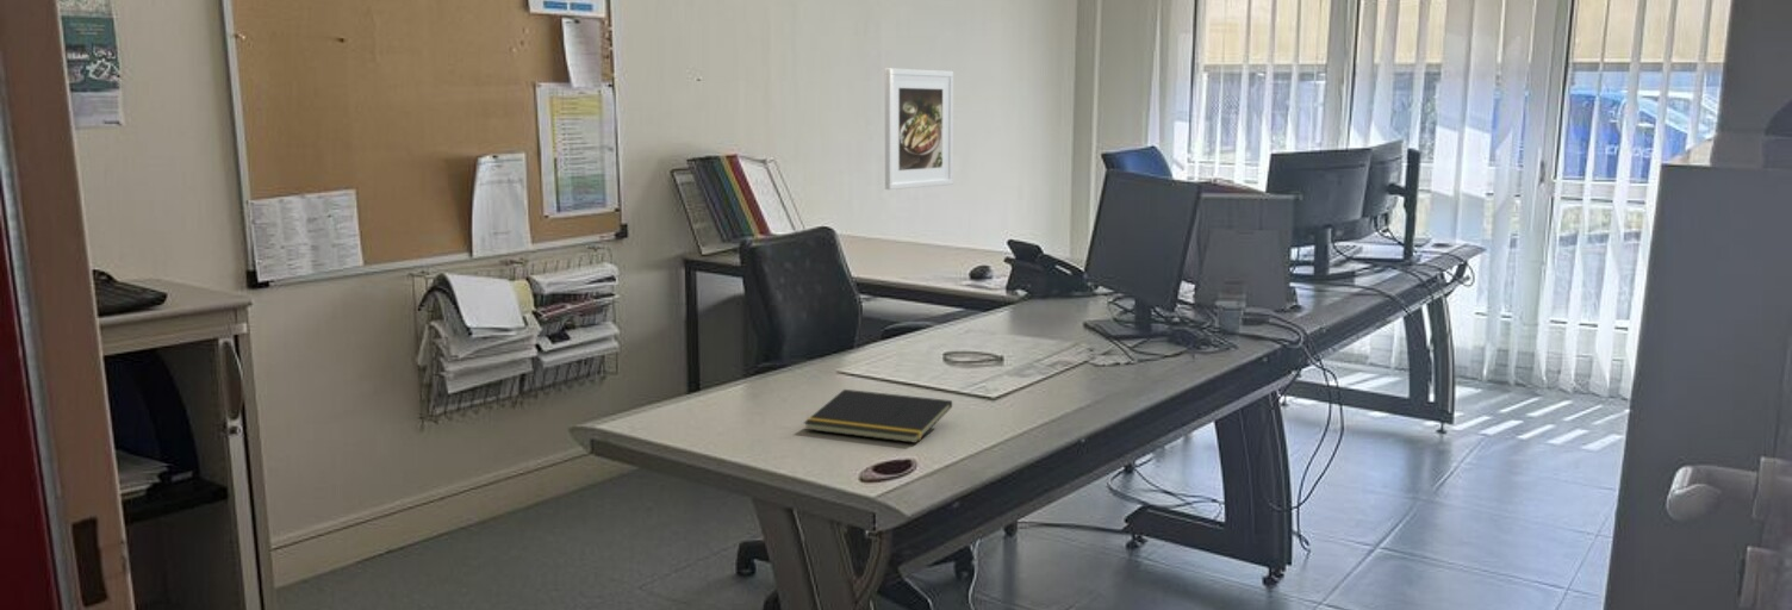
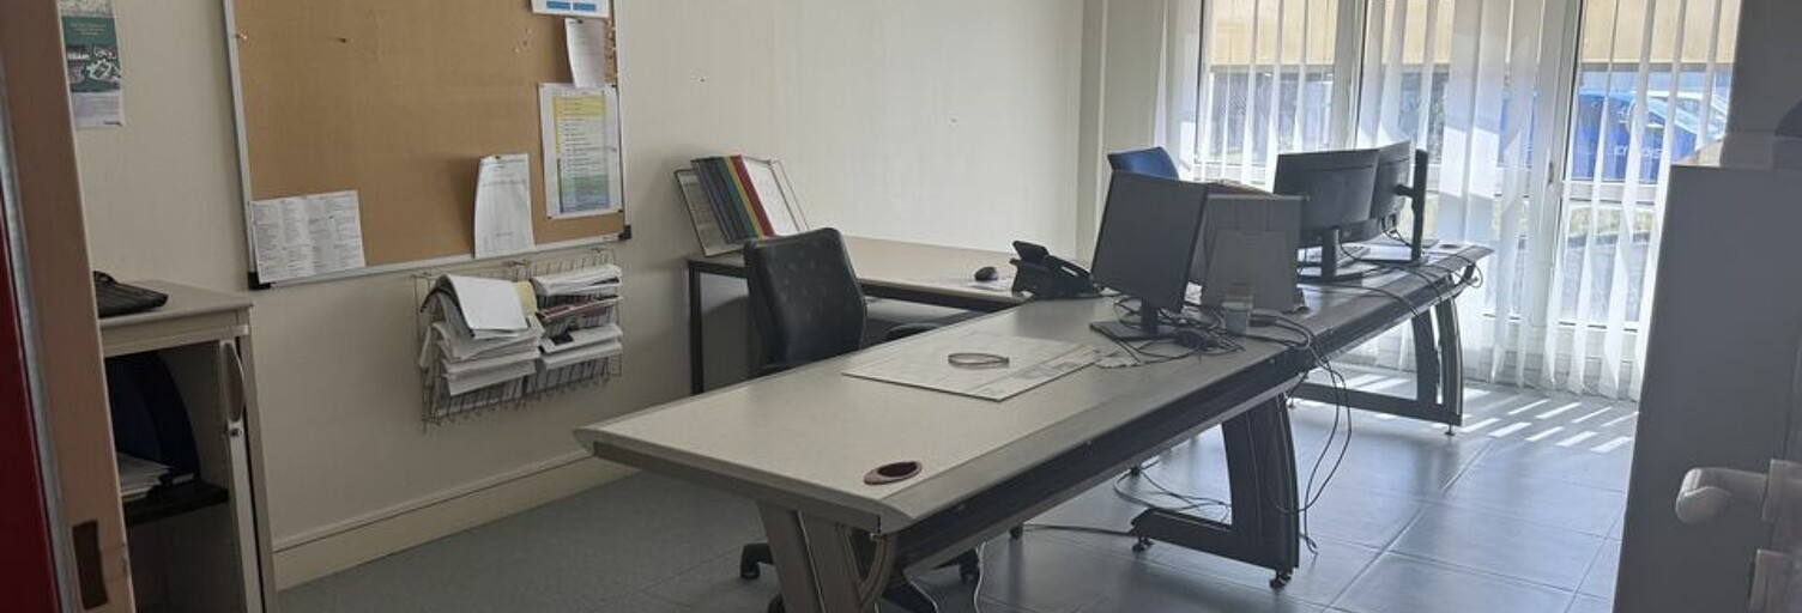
- notepad (878, 415)
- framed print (920, 129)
